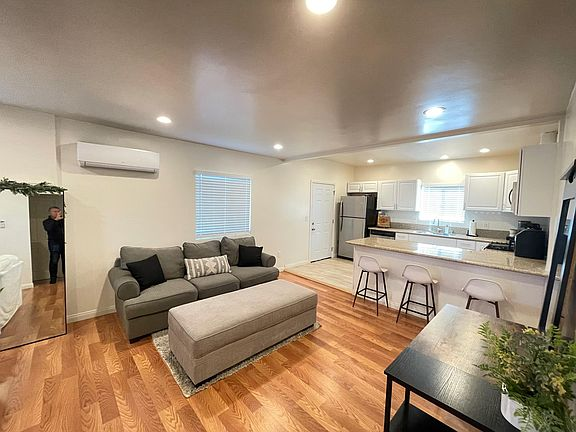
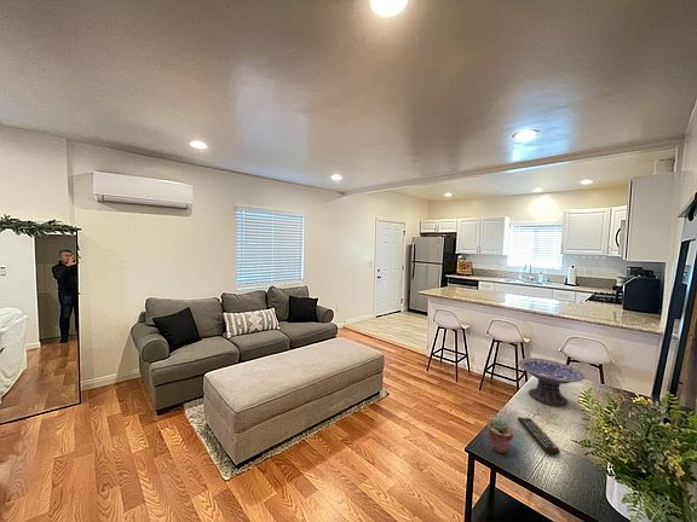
+ remote control (536, 434)
+ potted succulent (500, 434)
+ decorative bowl (548, 382)
